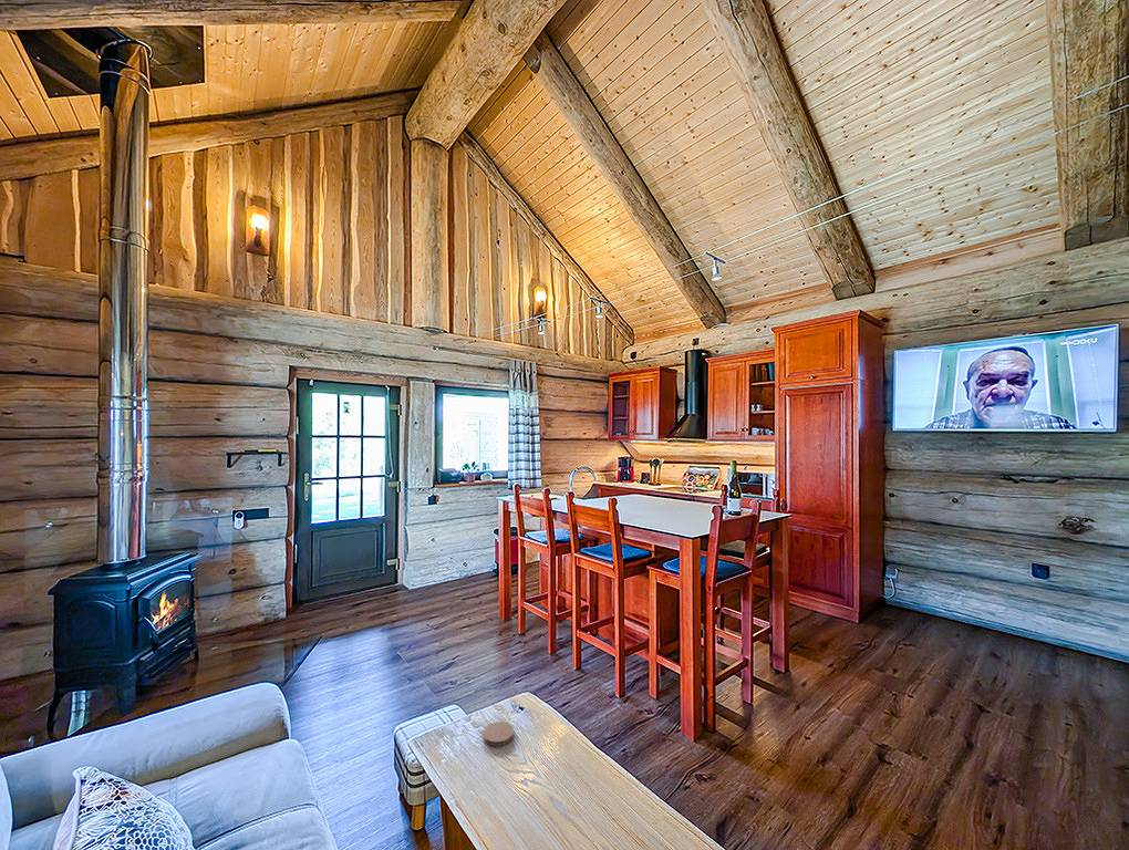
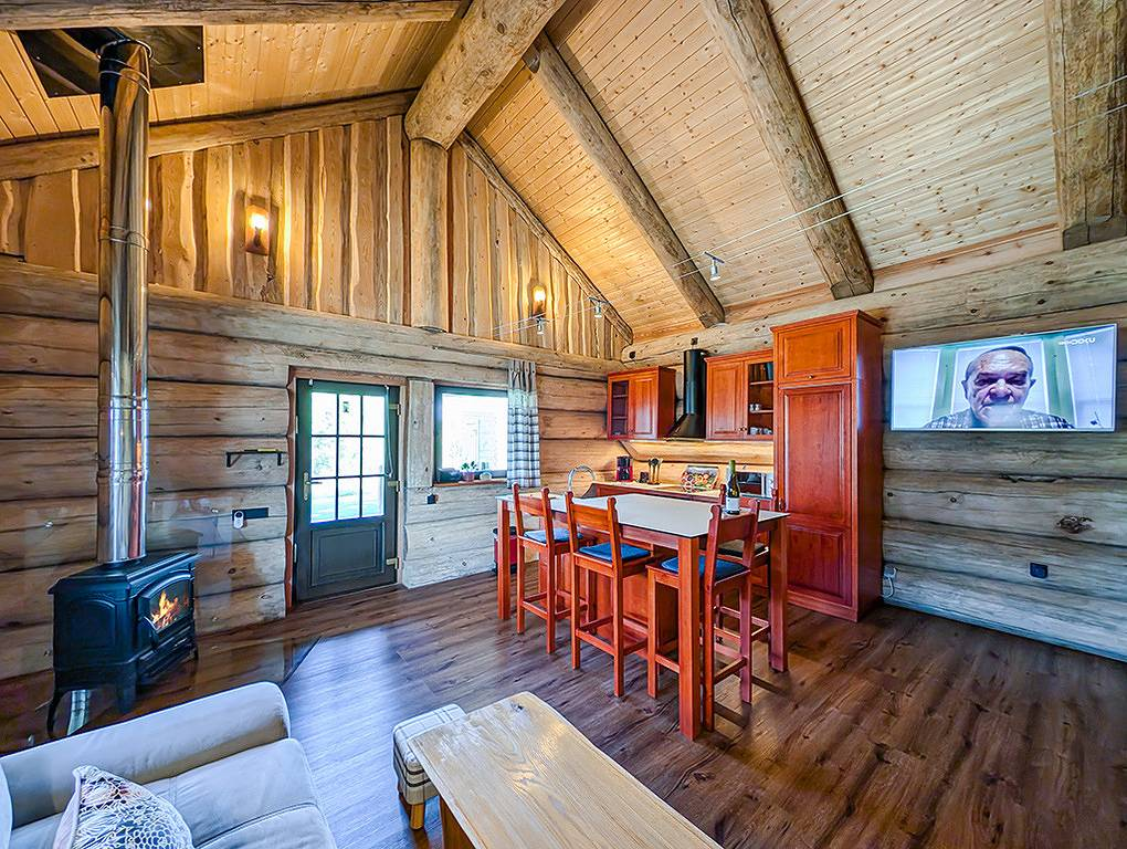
- coaster (498, 733)
